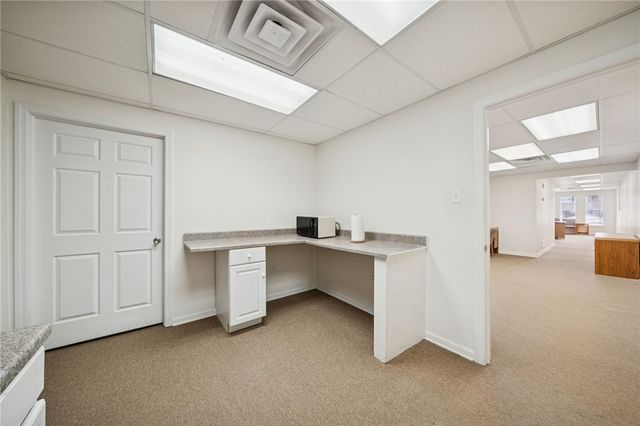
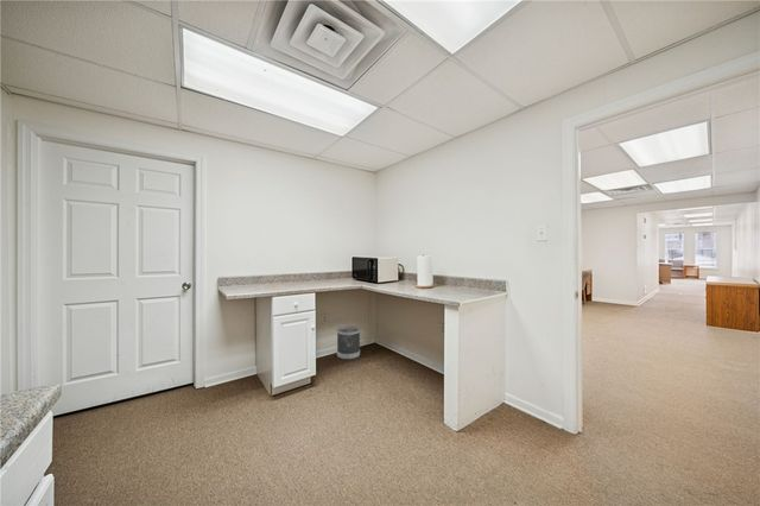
+ wastebasket (348, 342)
